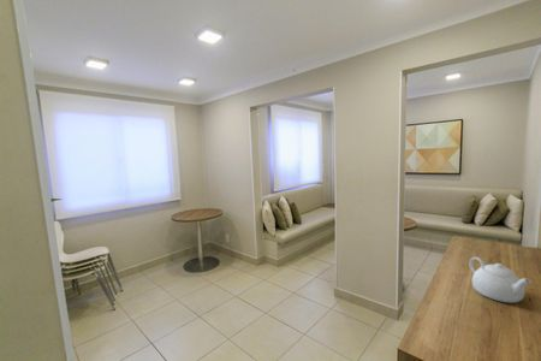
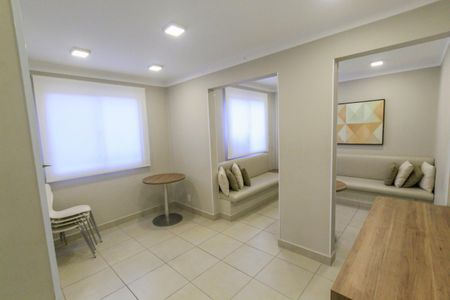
- teapot (497, 278)
